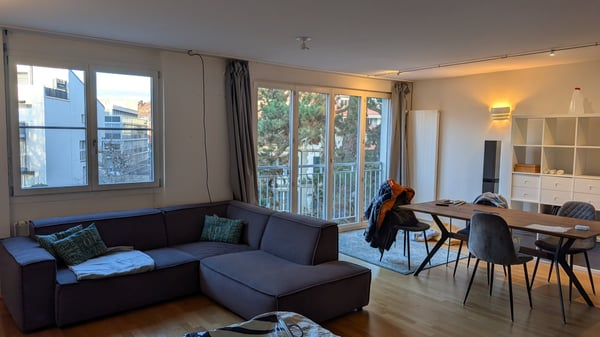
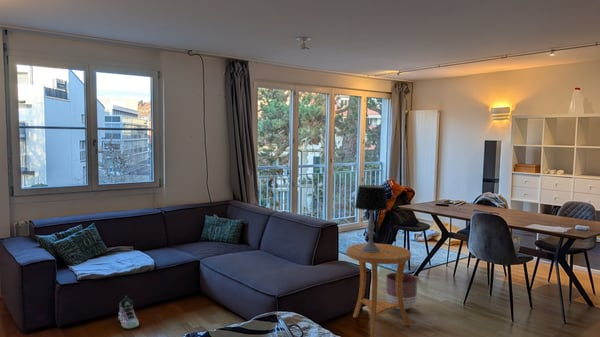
+ side table (376, 288)
+ planter (402, 292)
+ table lamp (371, 218)
+ sneaker (127, 310)
